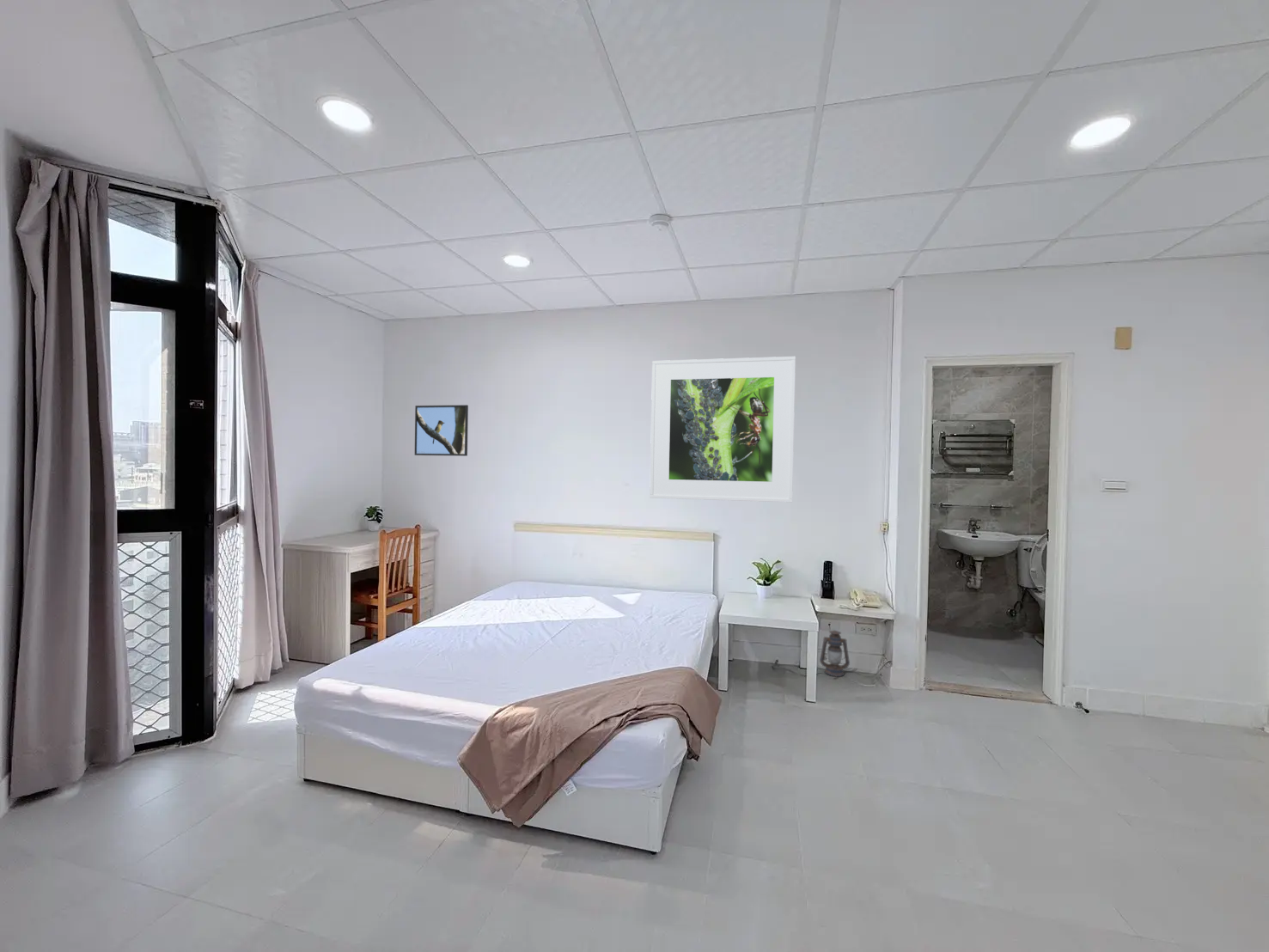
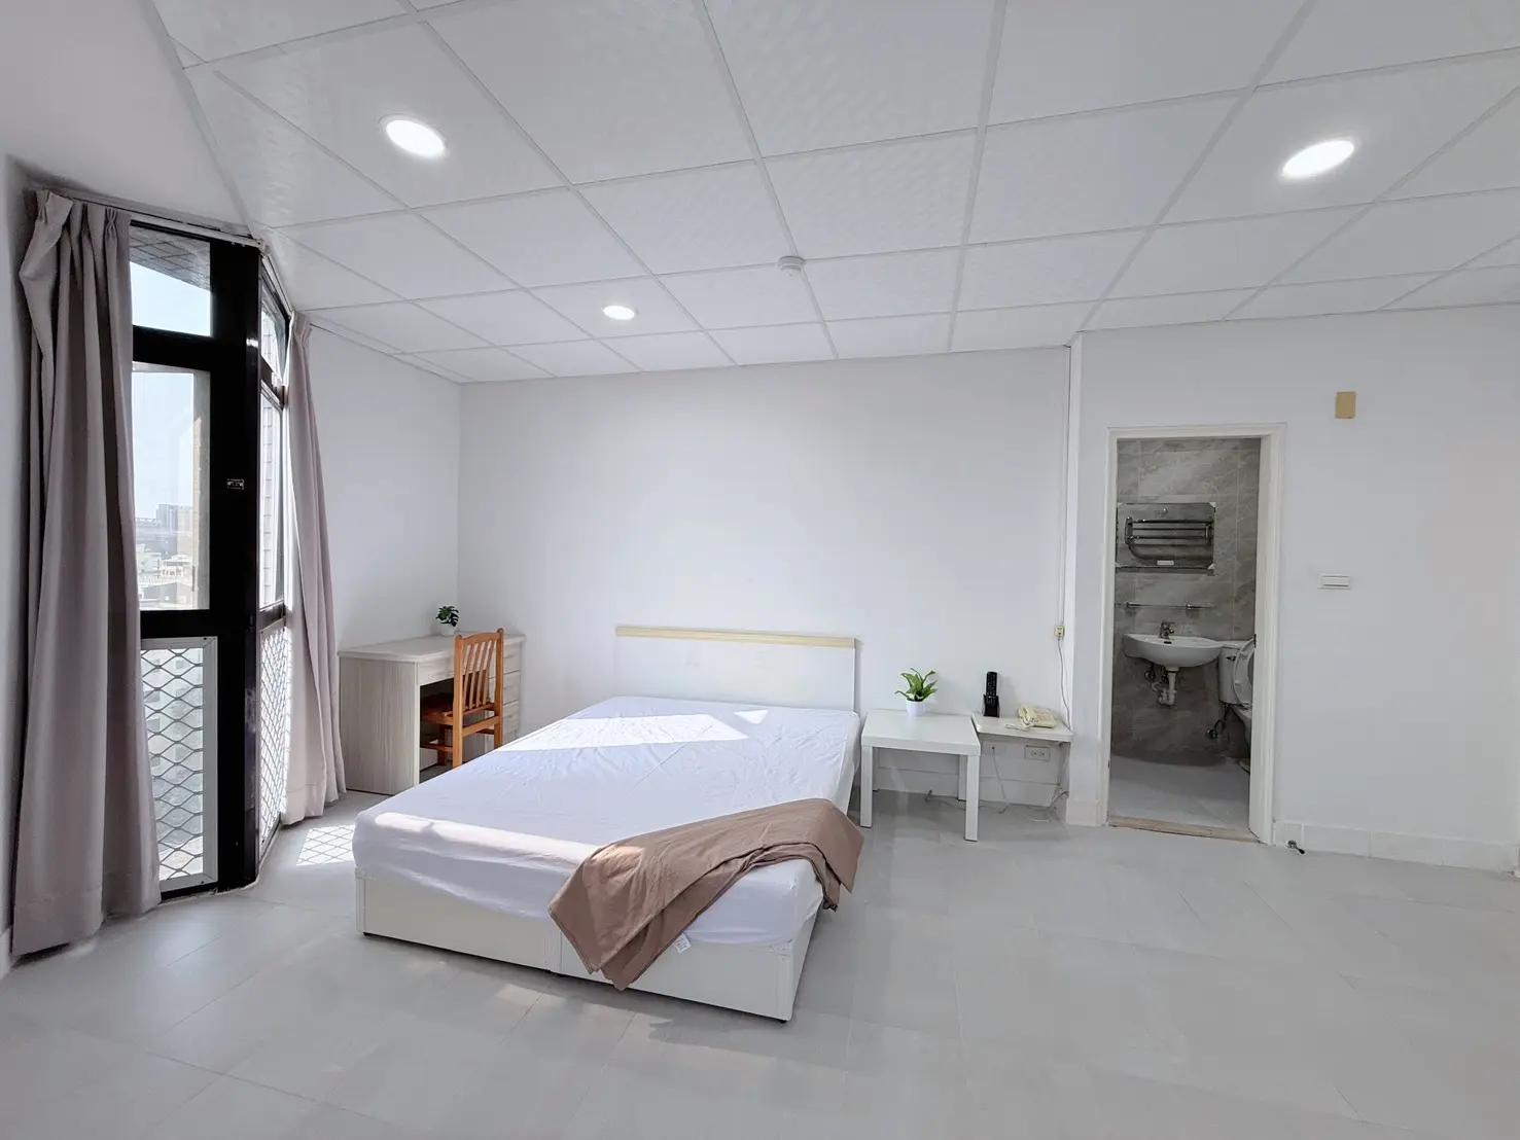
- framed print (720, 429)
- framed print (441, 430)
- lantern (834, 651)
